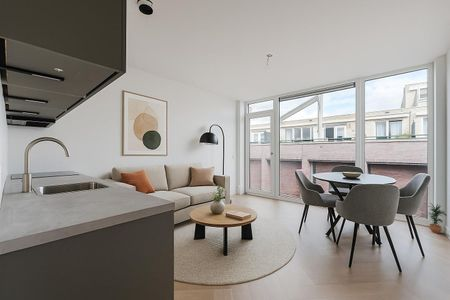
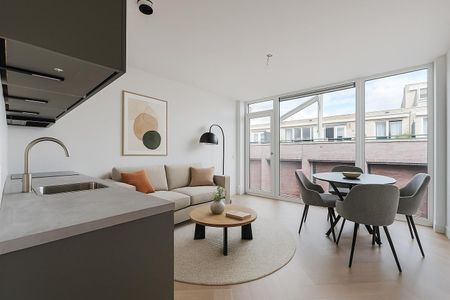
- potted plant (437, 218)
